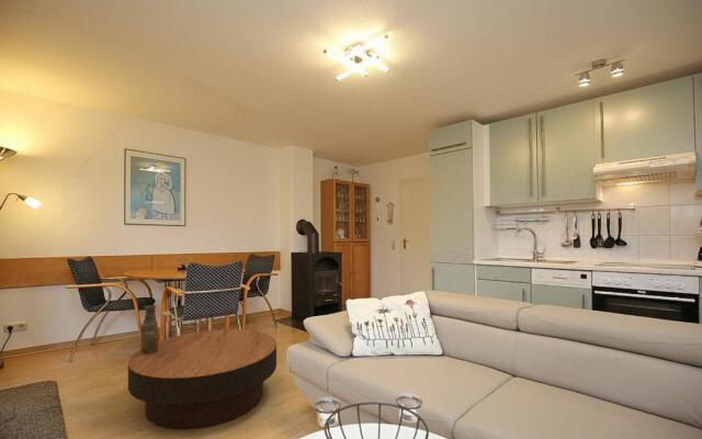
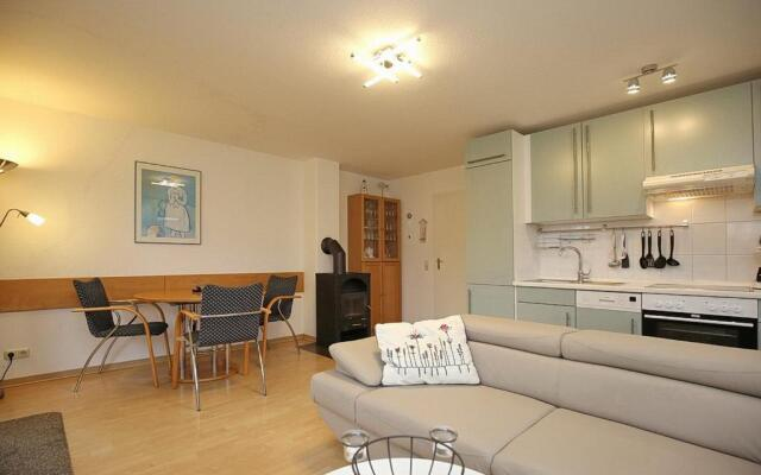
- coffee table (207, 373)
- vase (149, 328)
